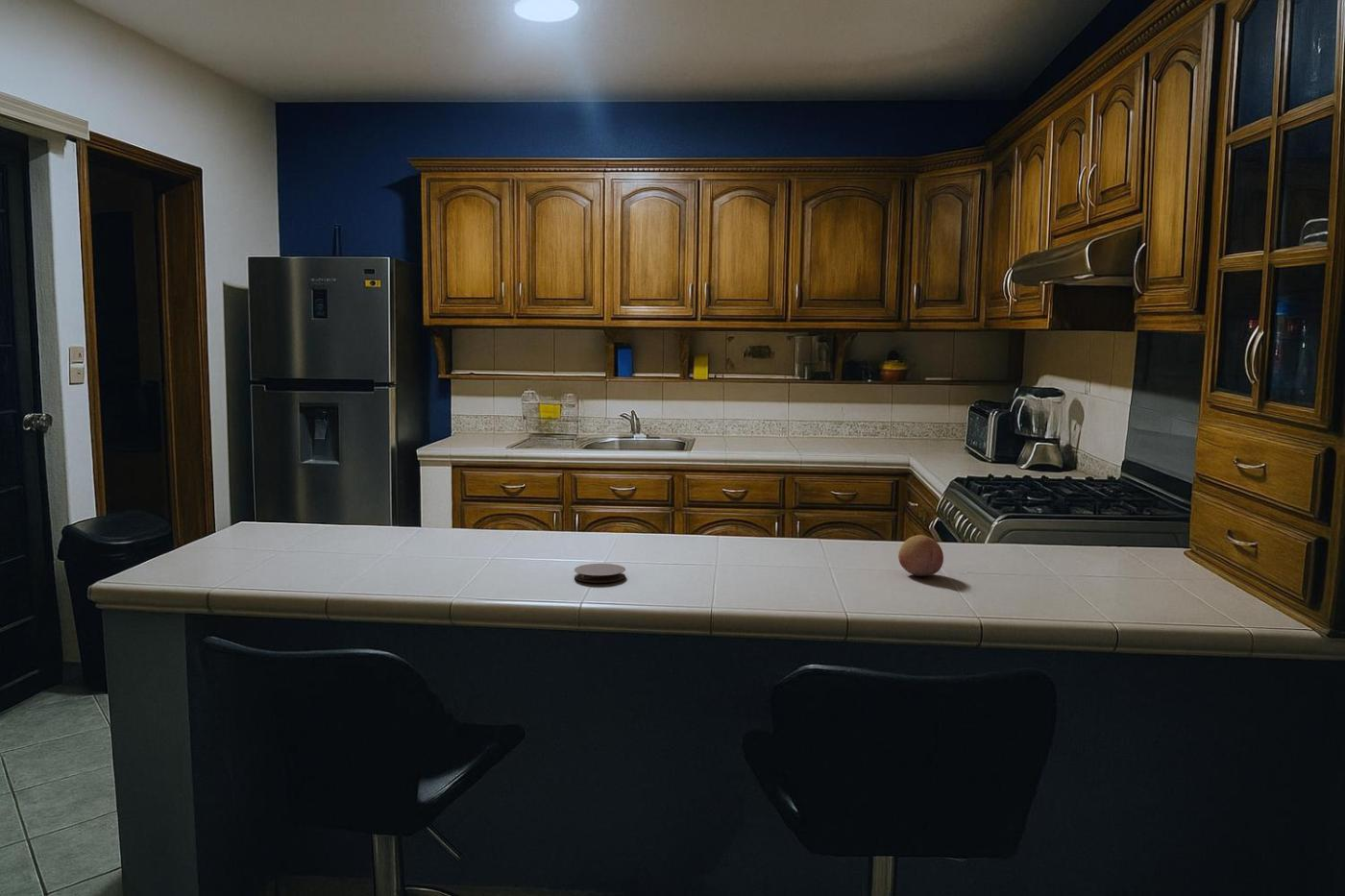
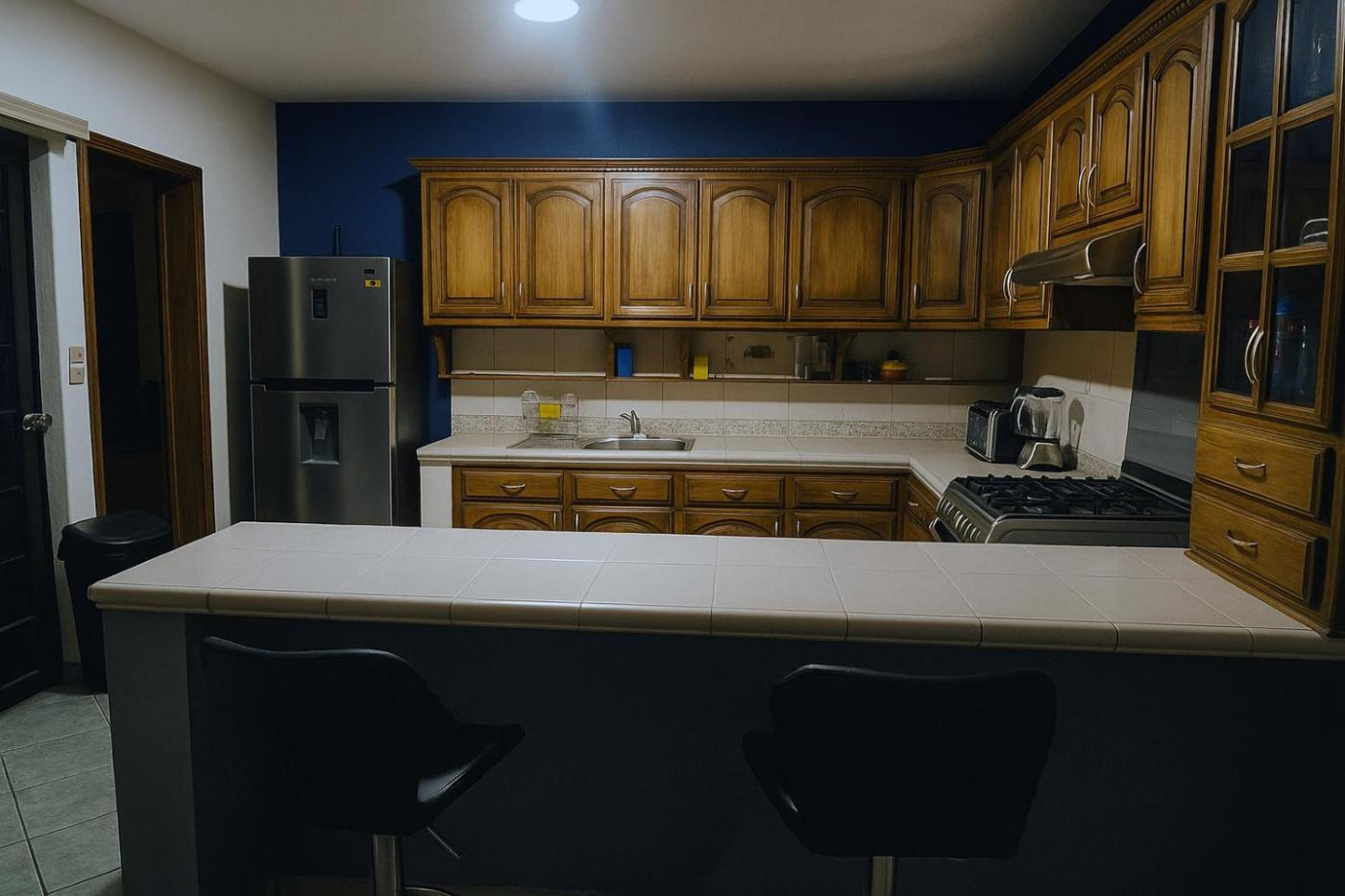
- fruit (921, 555)
- coaster (599, 572)
